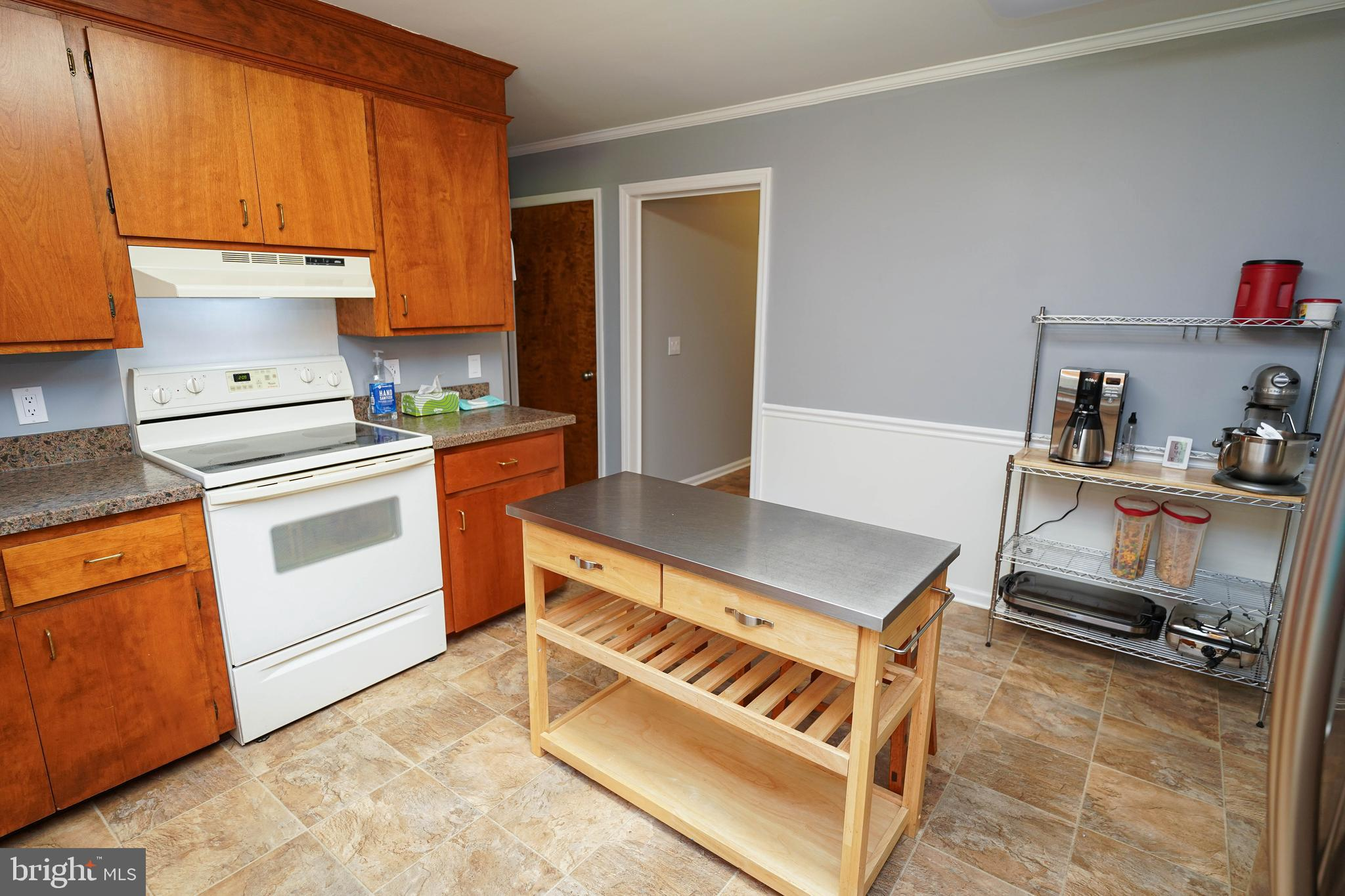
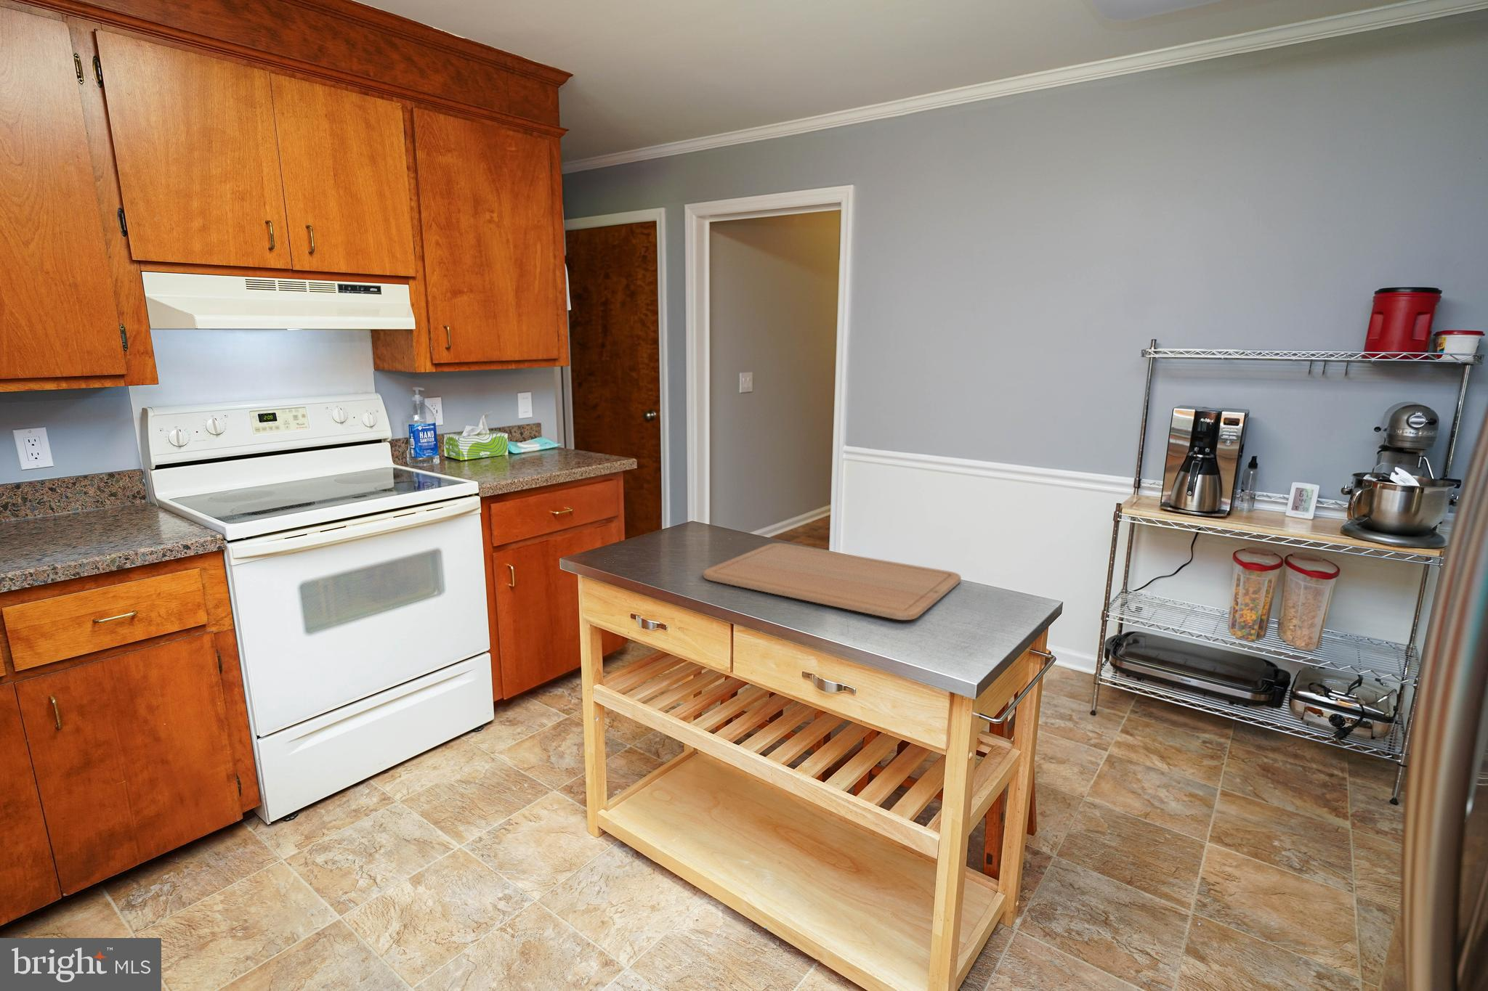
+ chopping board (831, 575)
